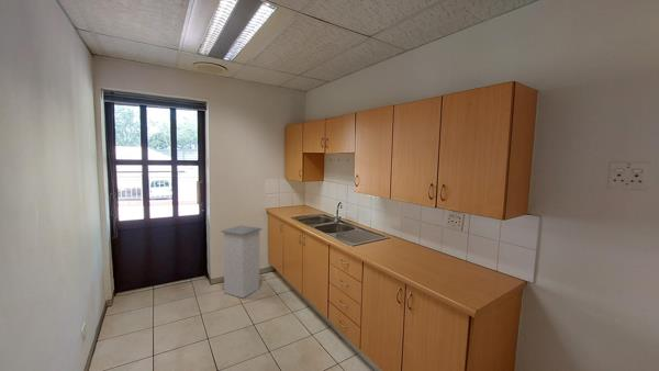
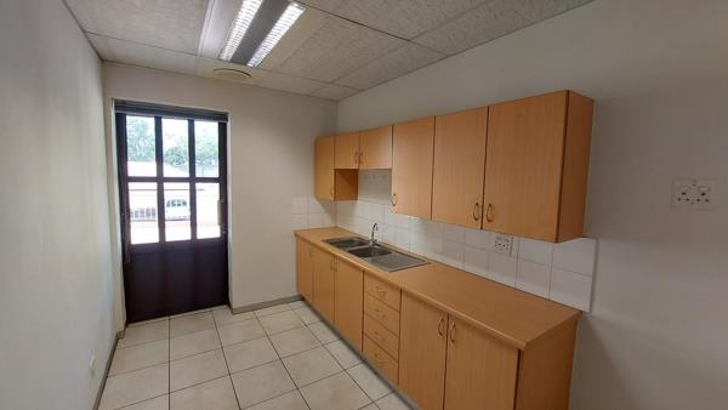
- trash can (242, 259)
